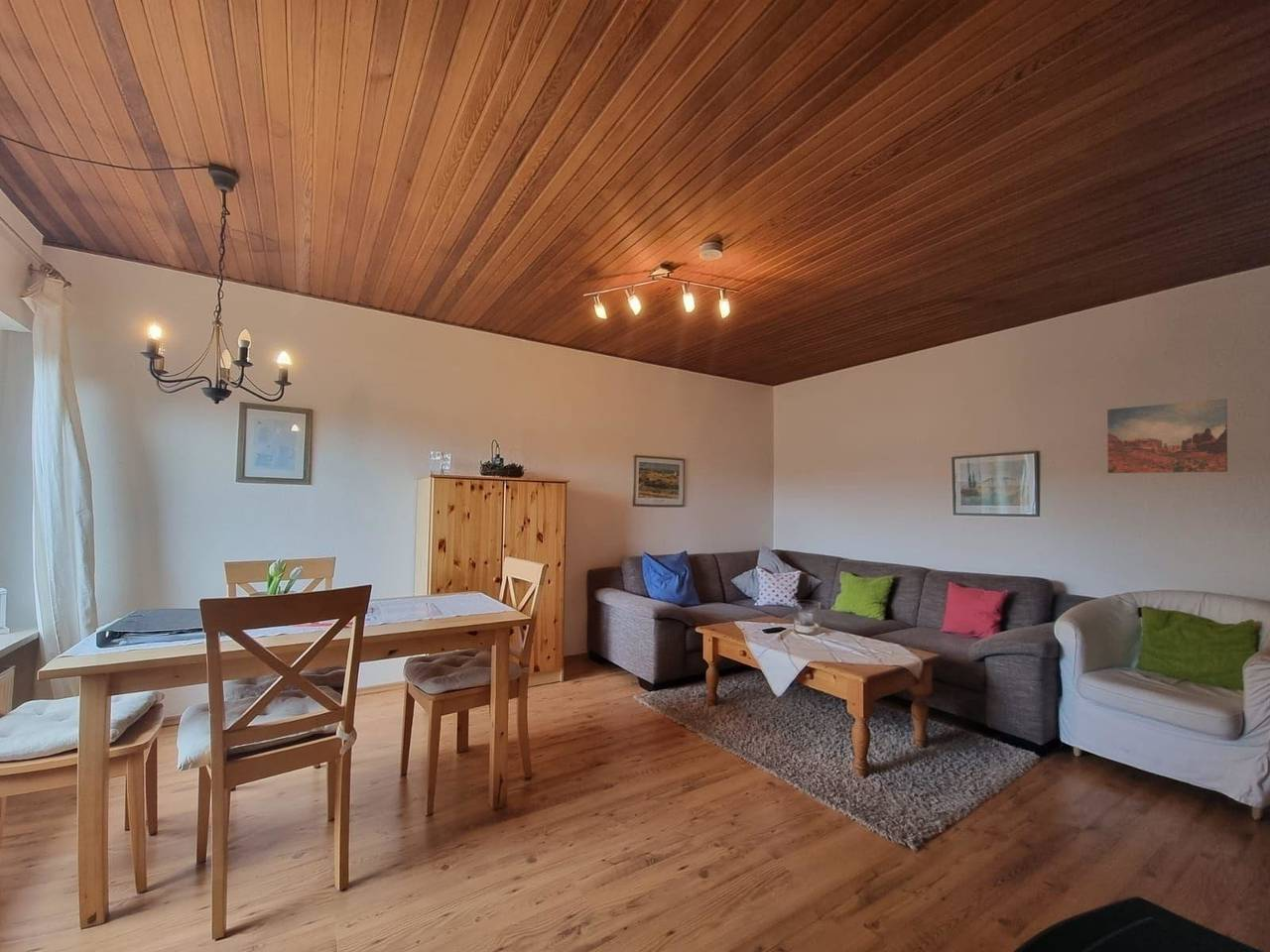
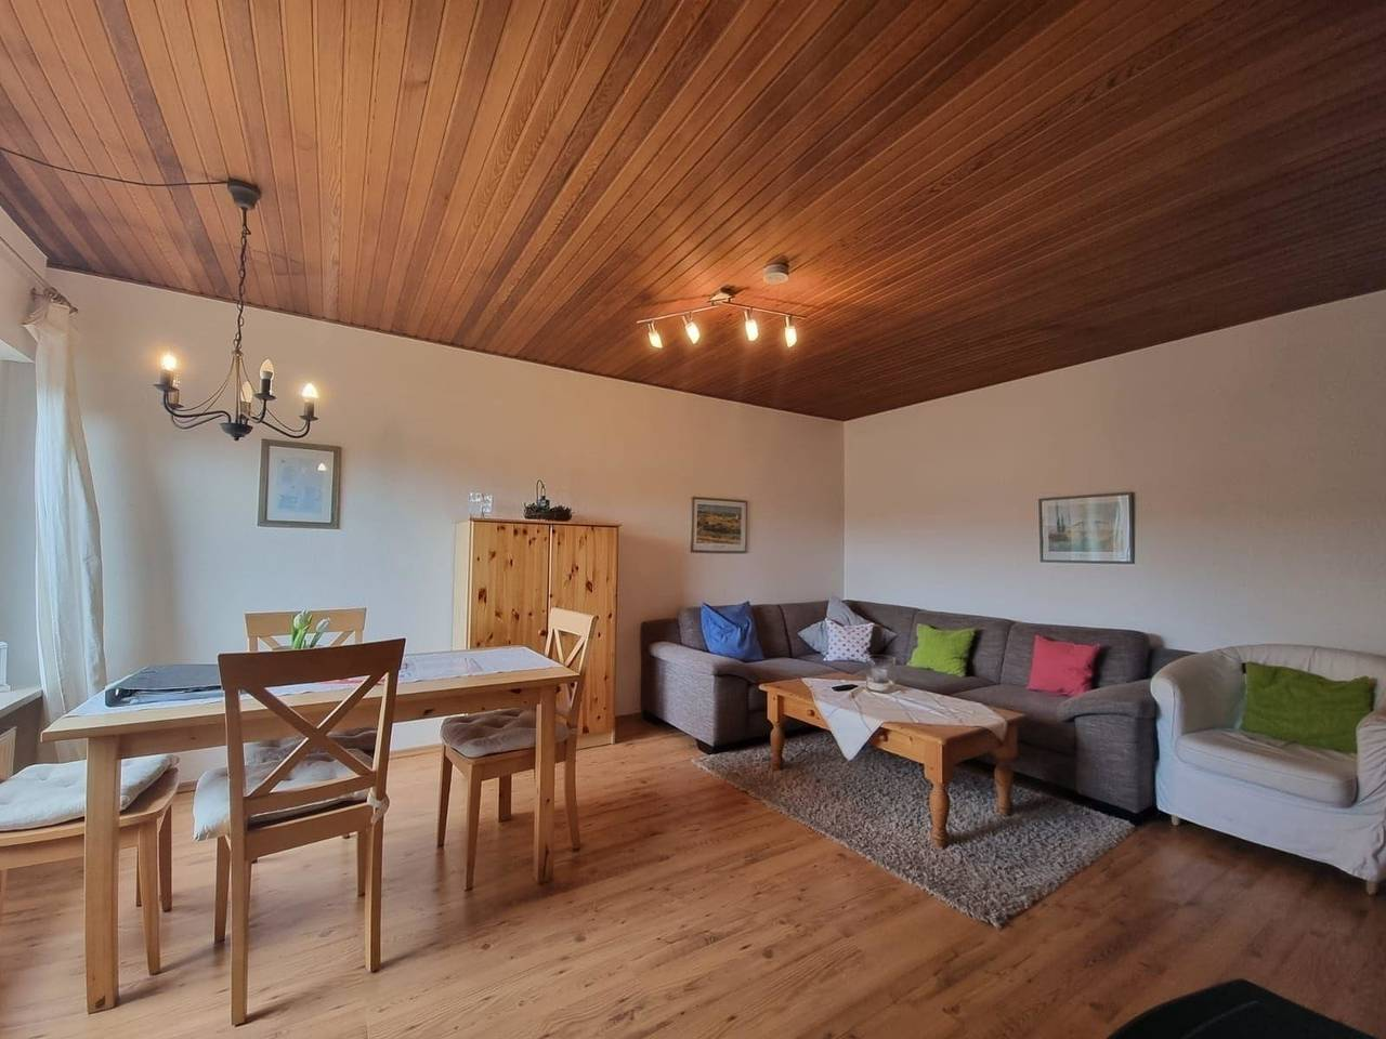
- wall art (1163, 438)
